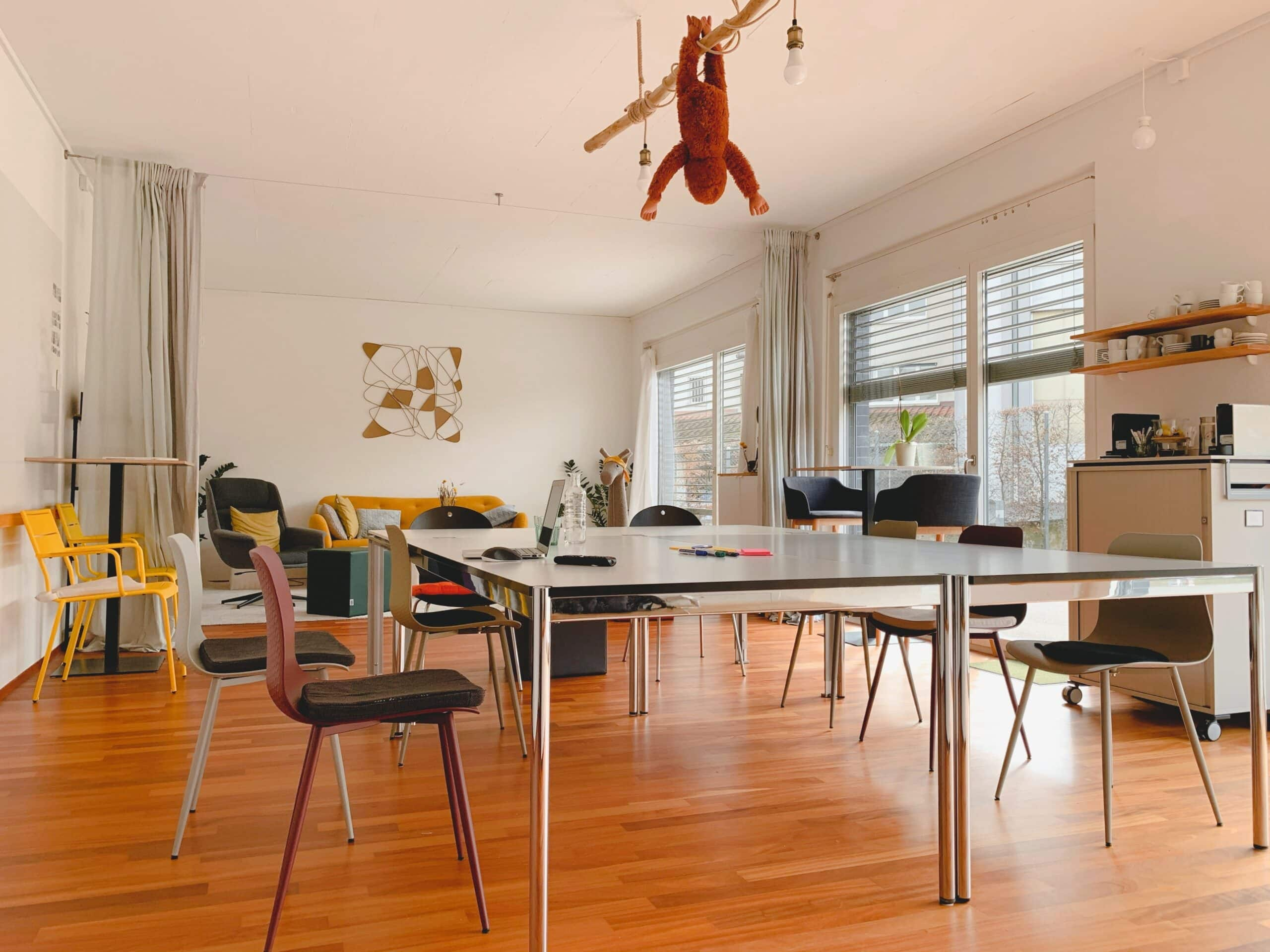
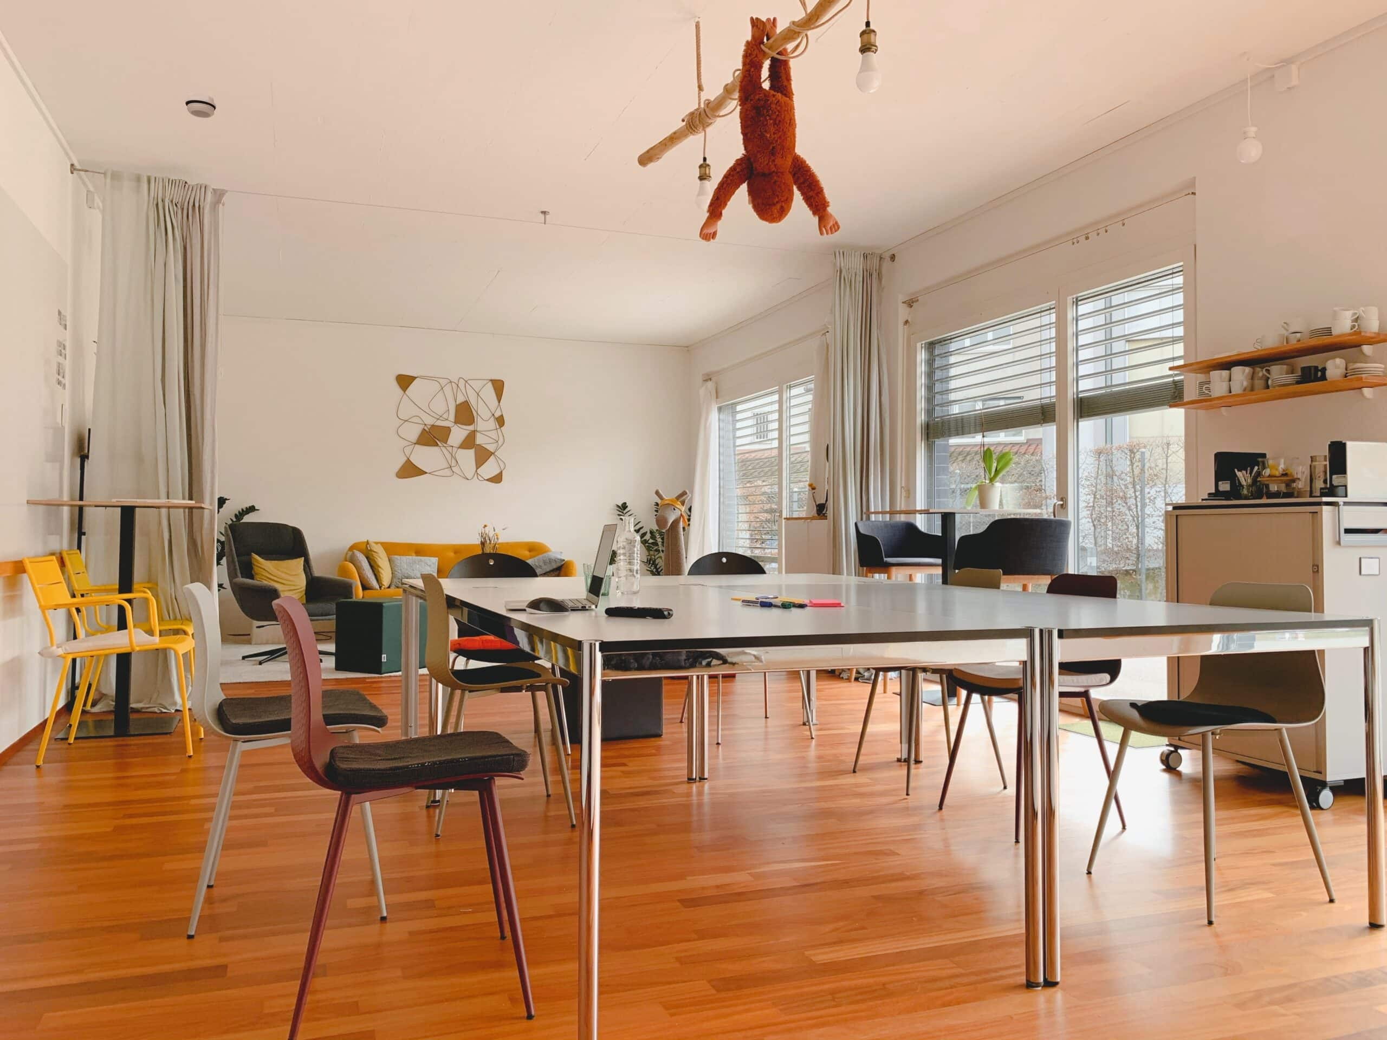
+ smoke detector (201, 106)
